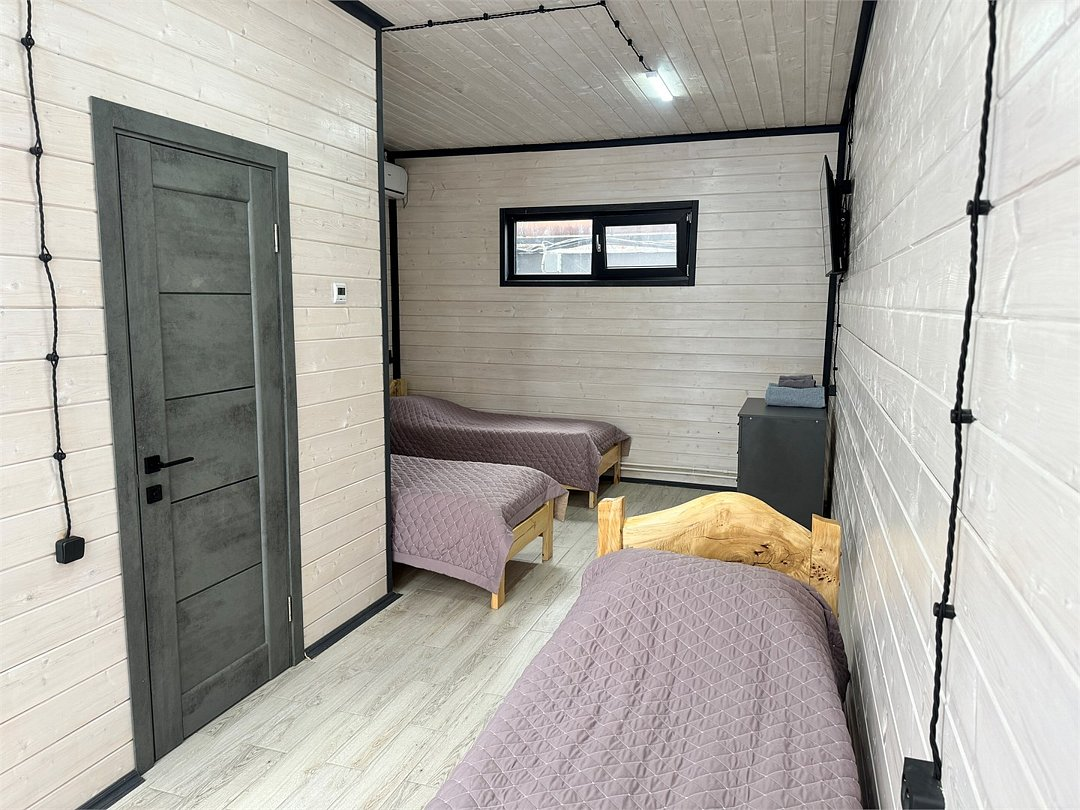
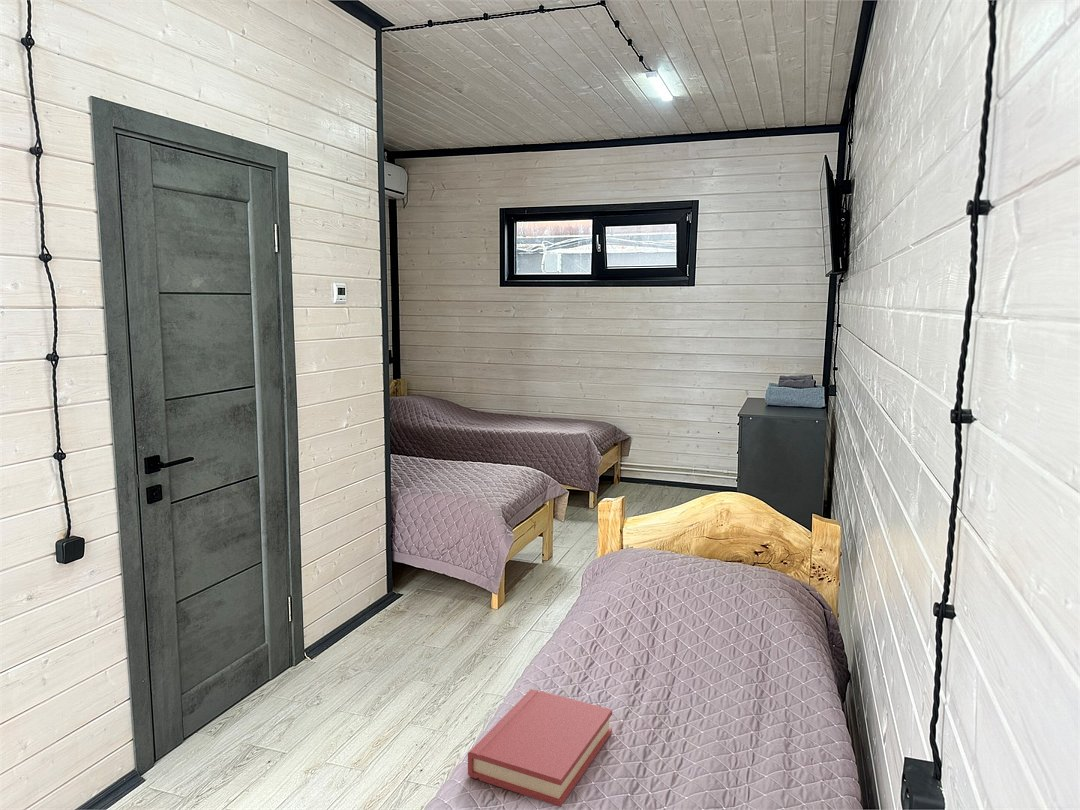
+ hardback book (543, 741)
